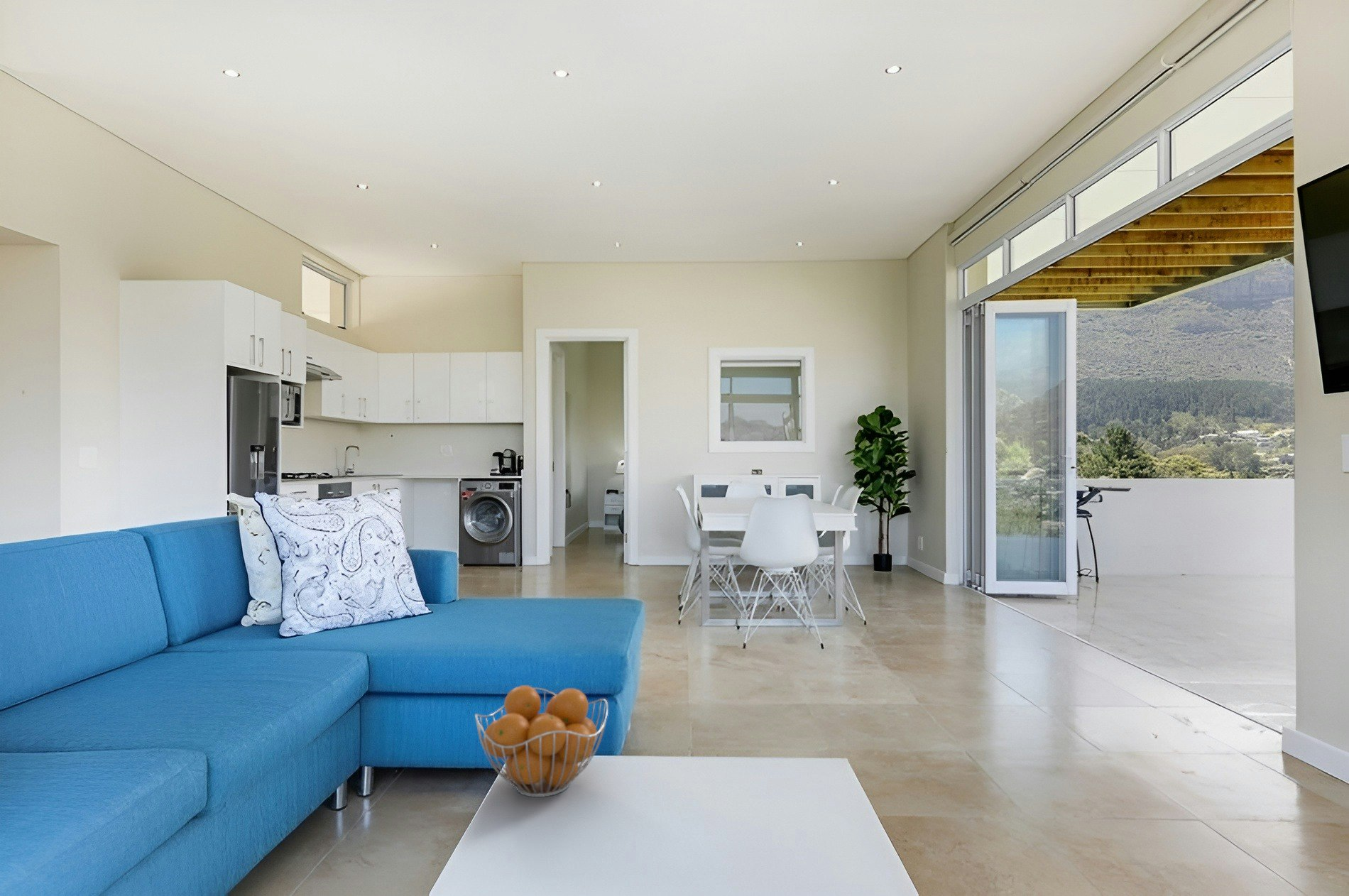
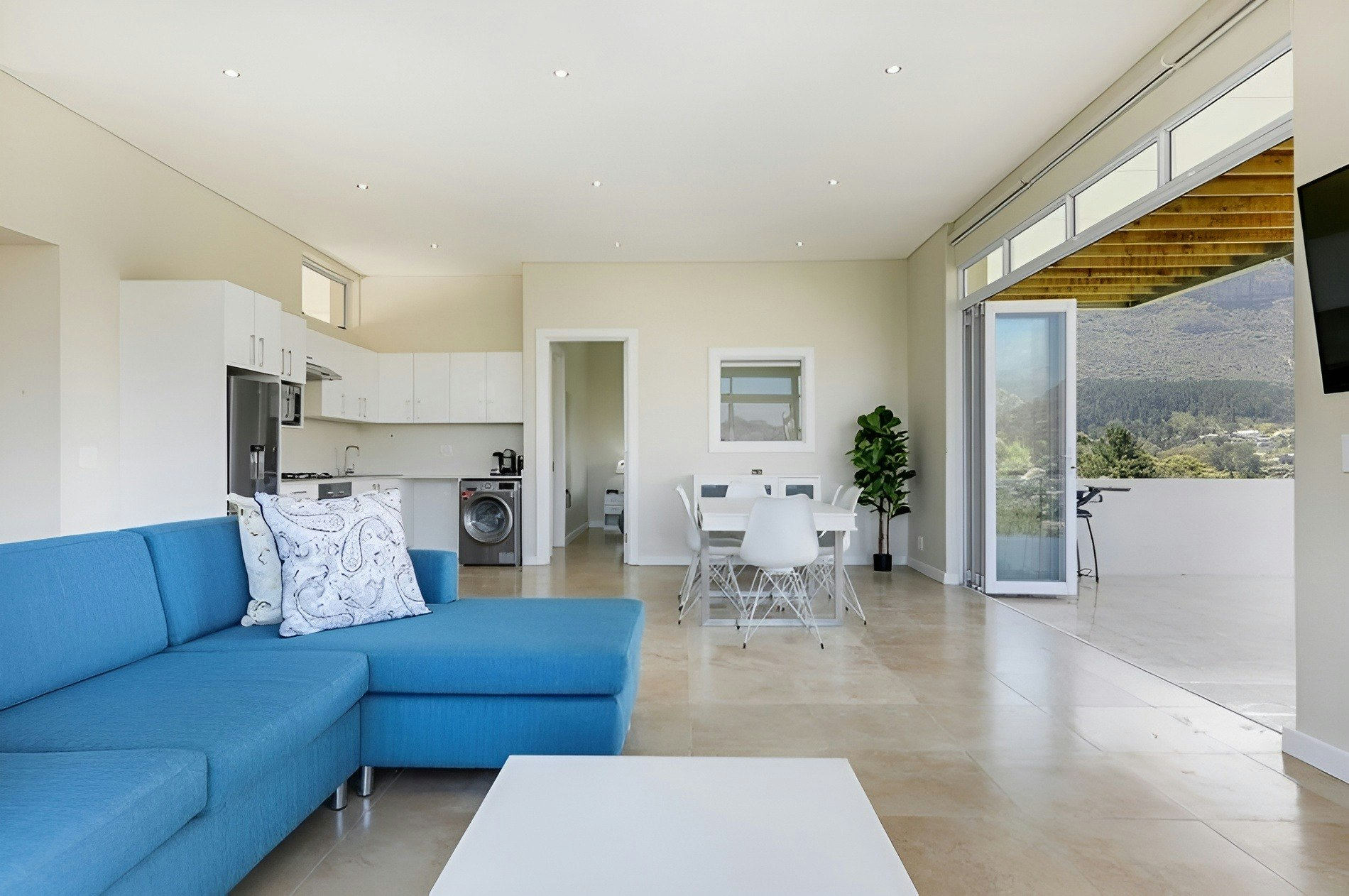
- fruit basket (542, 736)
